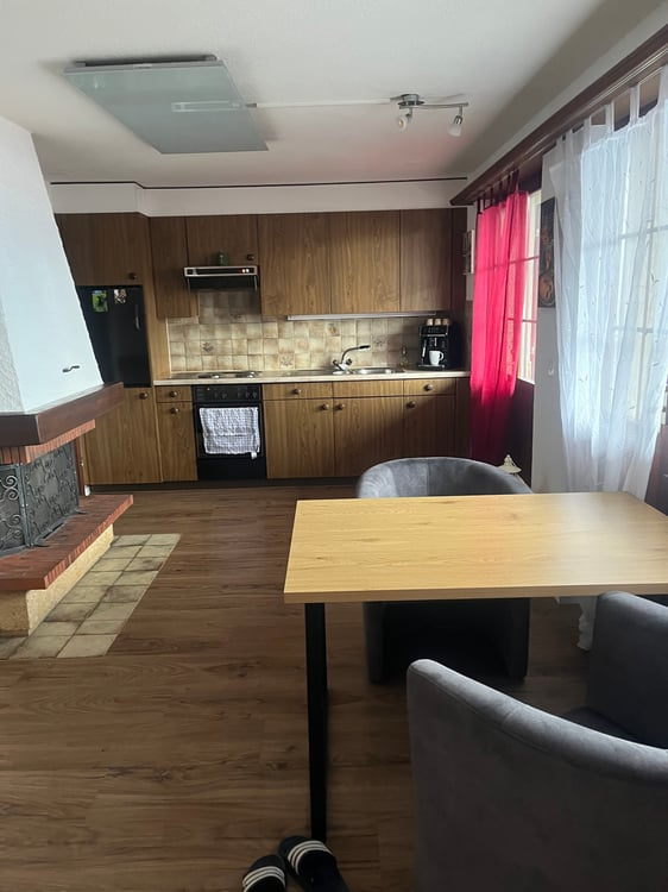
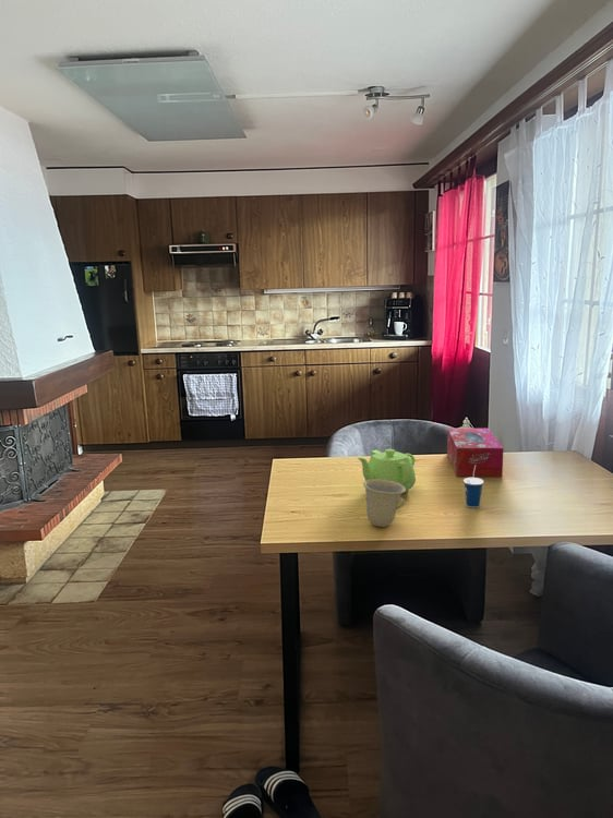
+ cup (472, 485)
+ teapot (386, 470)
+ tissue box (472, 450)
+ cup (384, 503)
